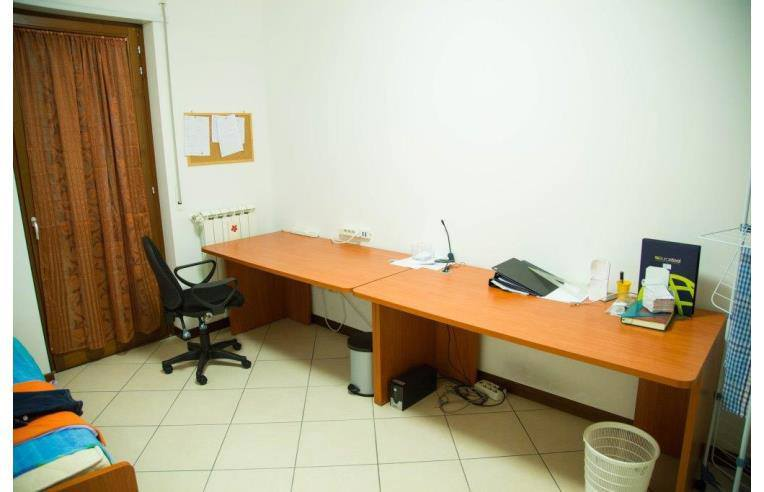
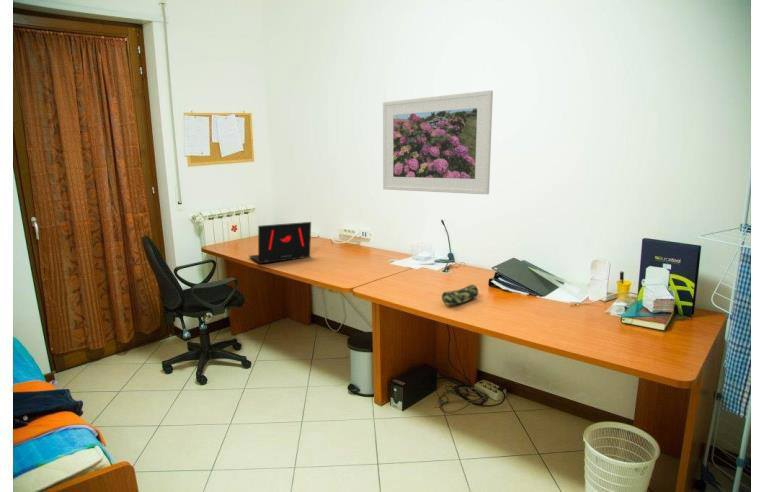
+ laptop (279, 240)
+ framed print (432, 145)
+ pencil case (459, 295)
